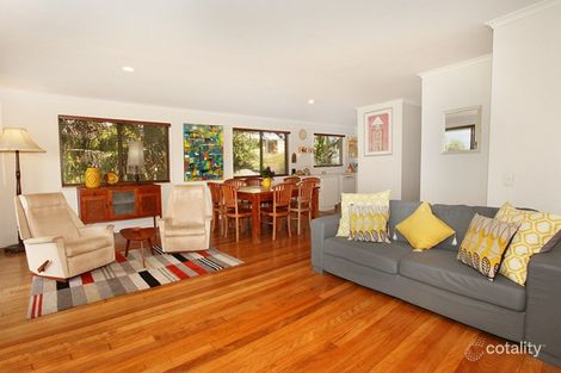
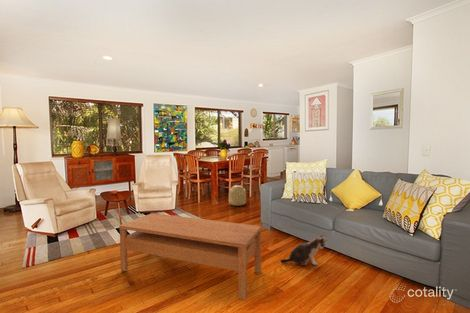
+ plush toy (303, 249)
+ coffee table (190, 248)
+ basket (237, 194)
